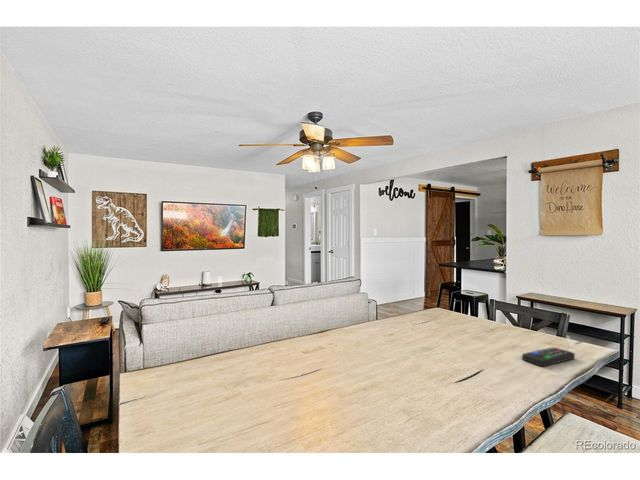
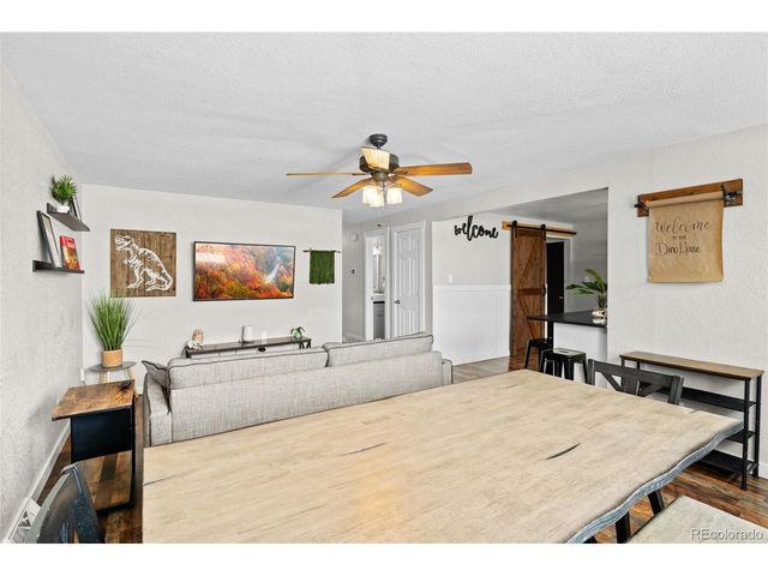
- remote control (548, 355)
